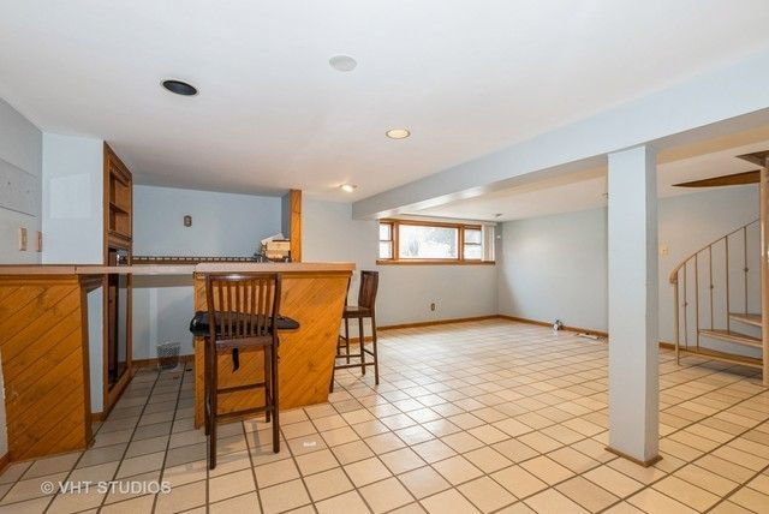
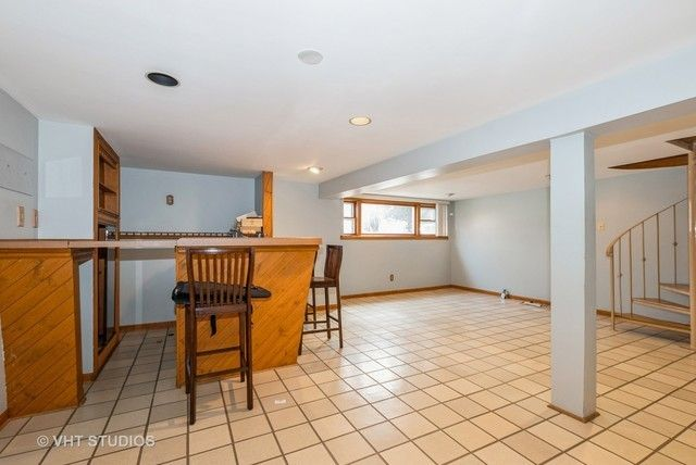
- waste bin (168, 357)
